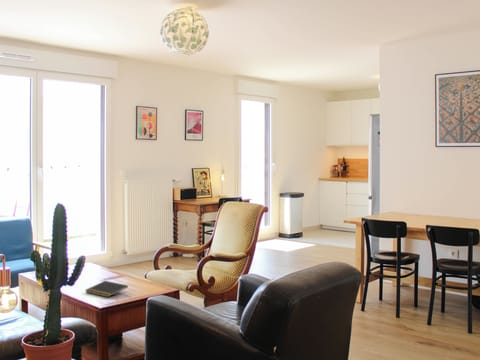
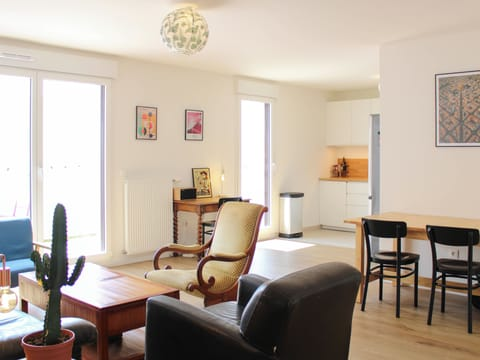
- notepad (106, 288)
